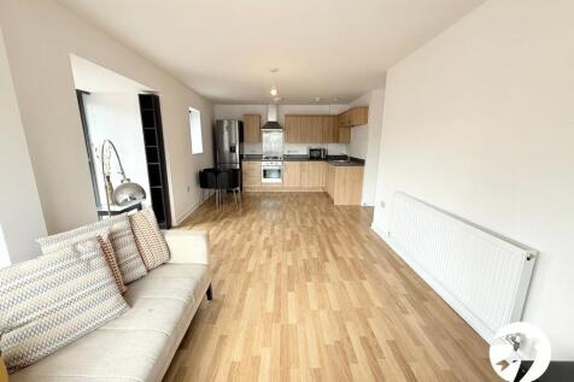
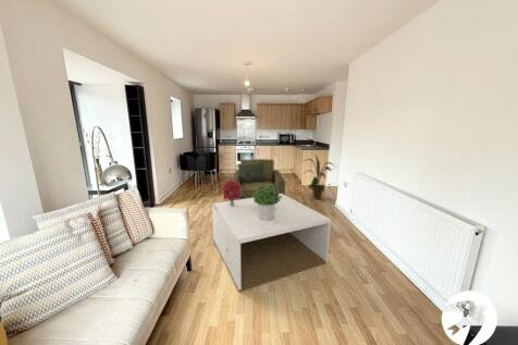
+ potted plant (268, 200)
+ armchair (257, 184)
+ house plant (318, 177)
+ bouquet (232, 193)
+ coffee table (264, 231)
